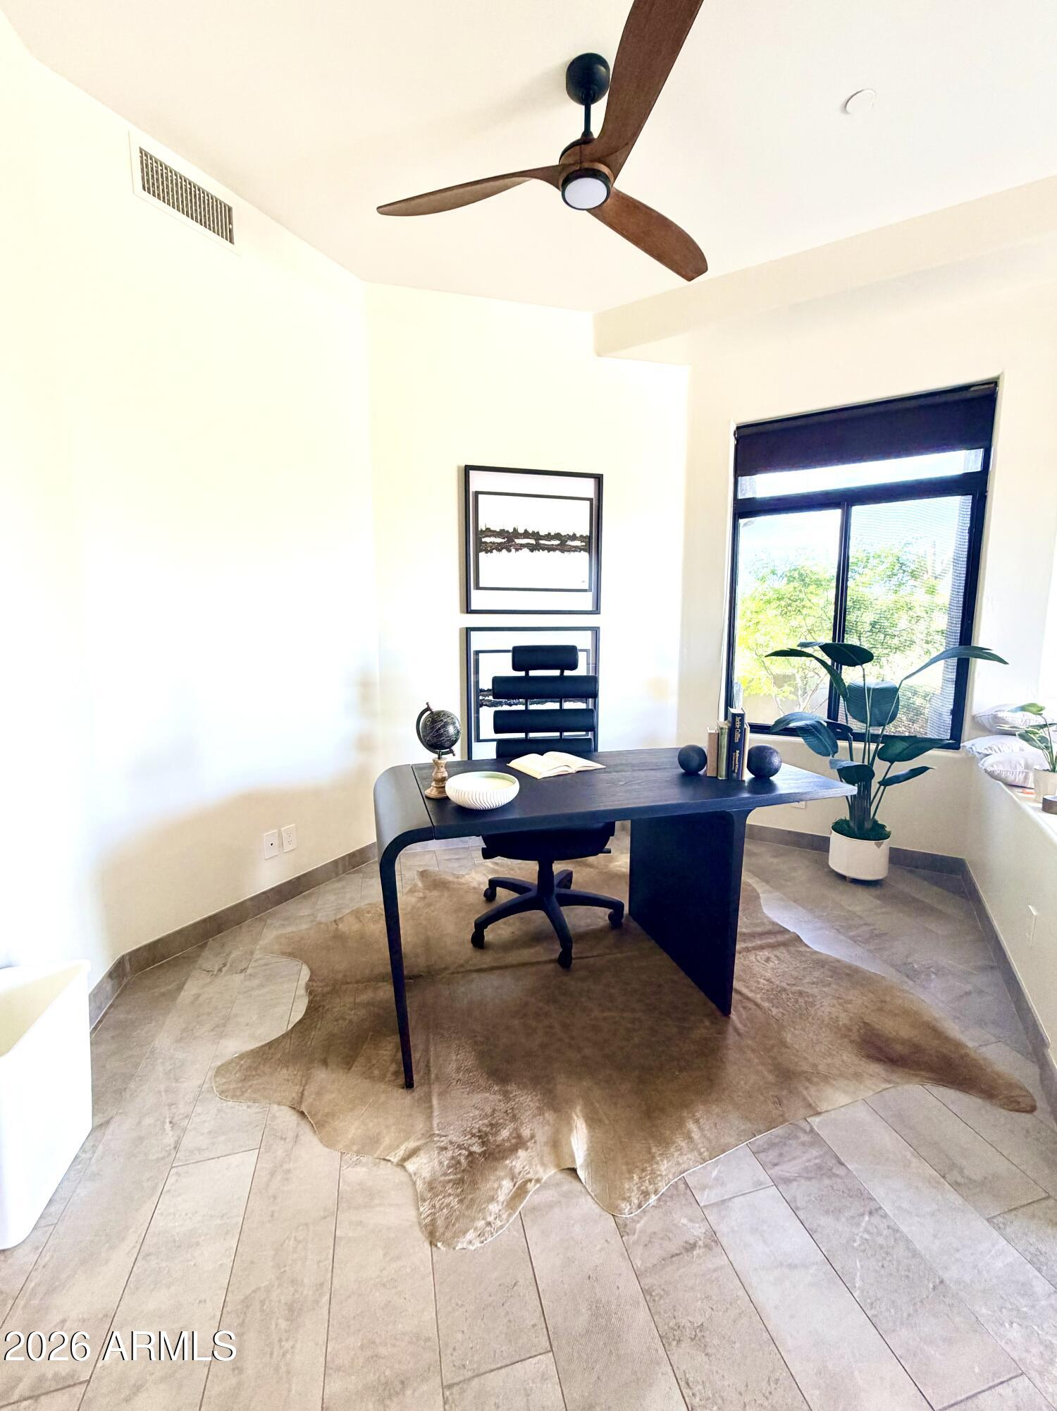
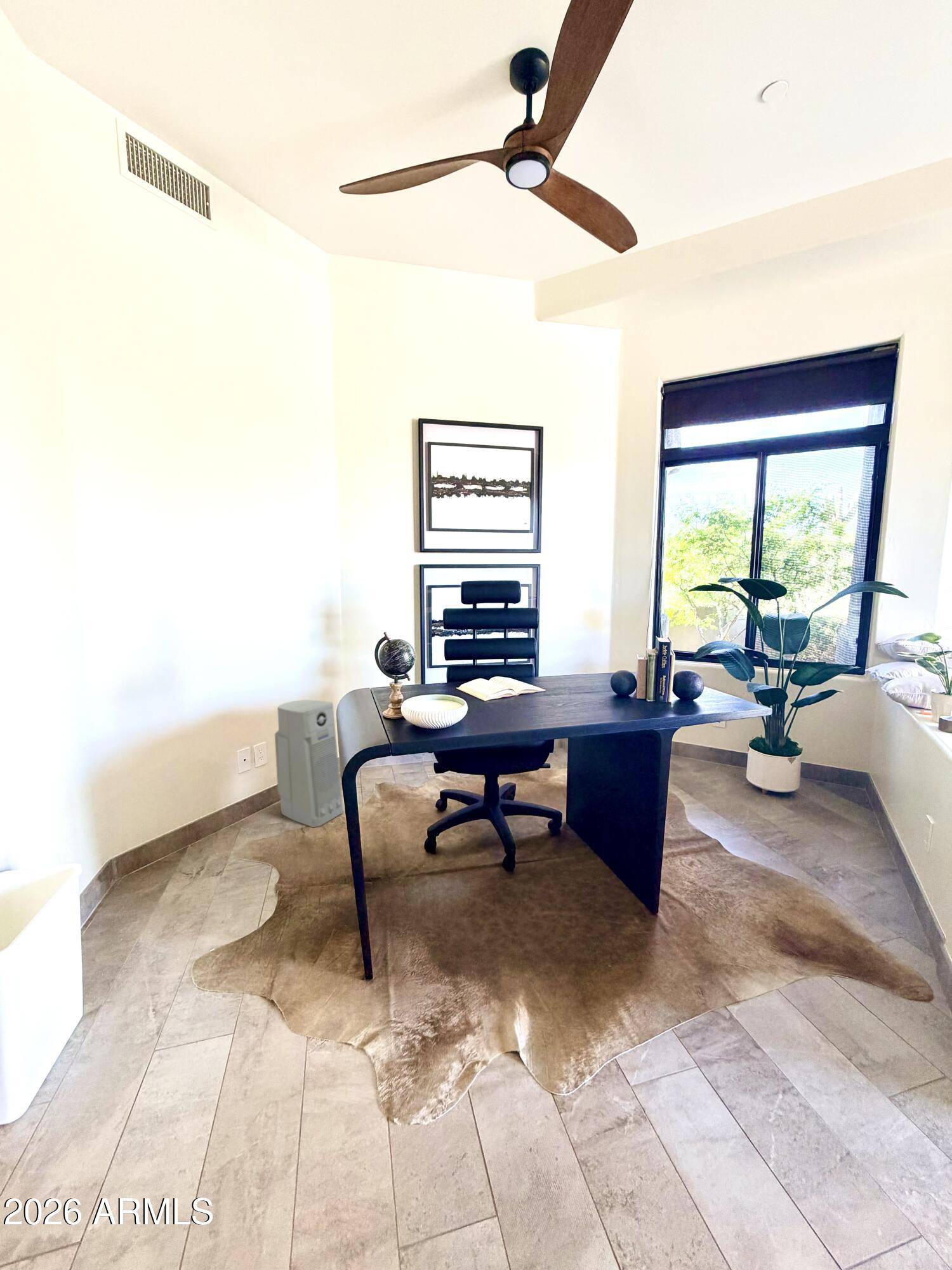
+ air purifier (307, 759)
